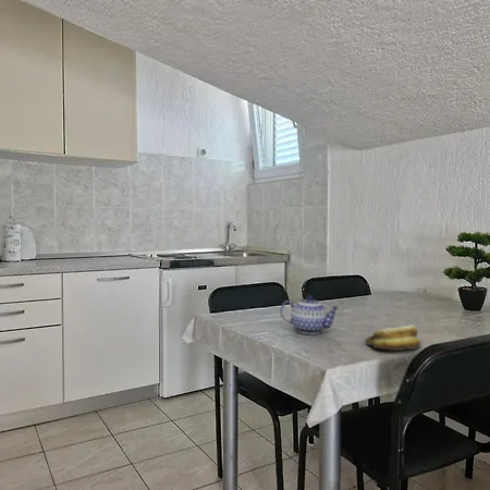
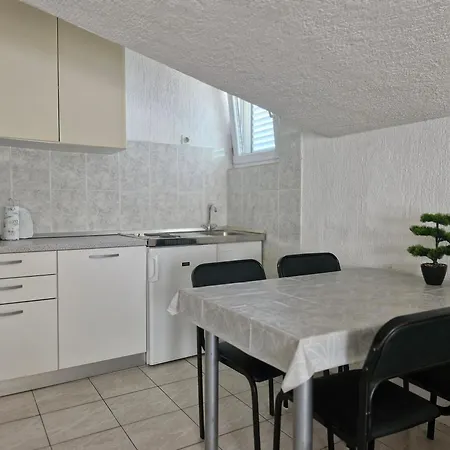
- teapot (308, 313)
- banana (392, 333)
